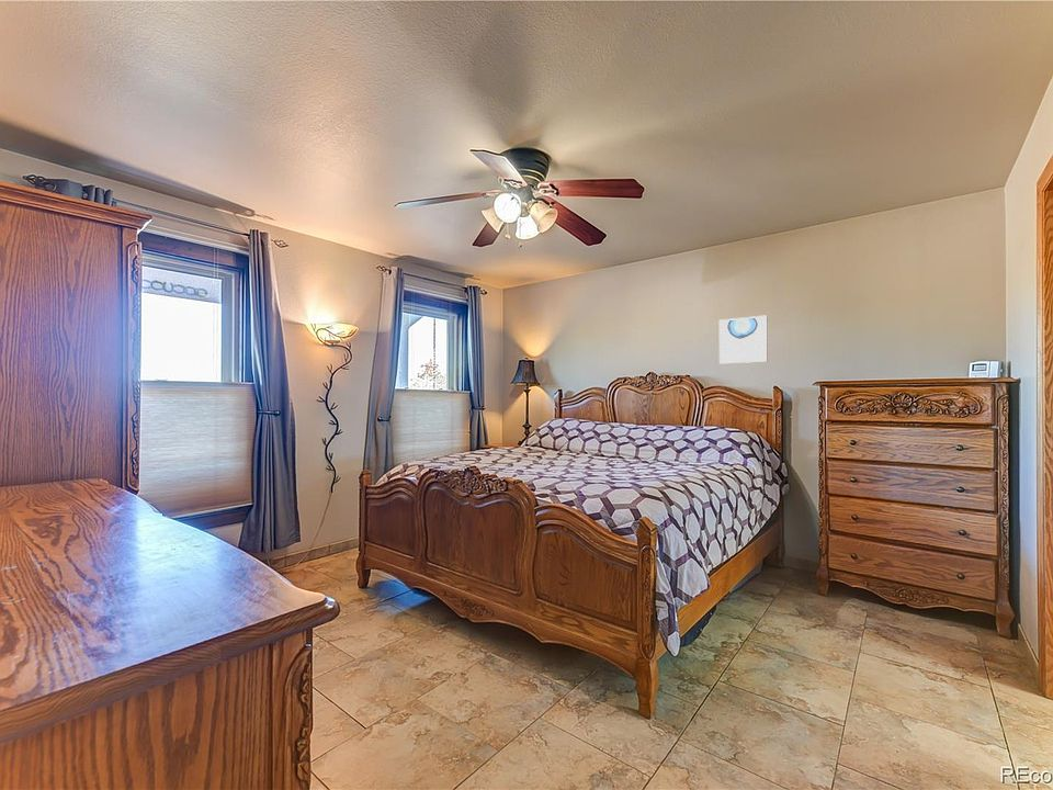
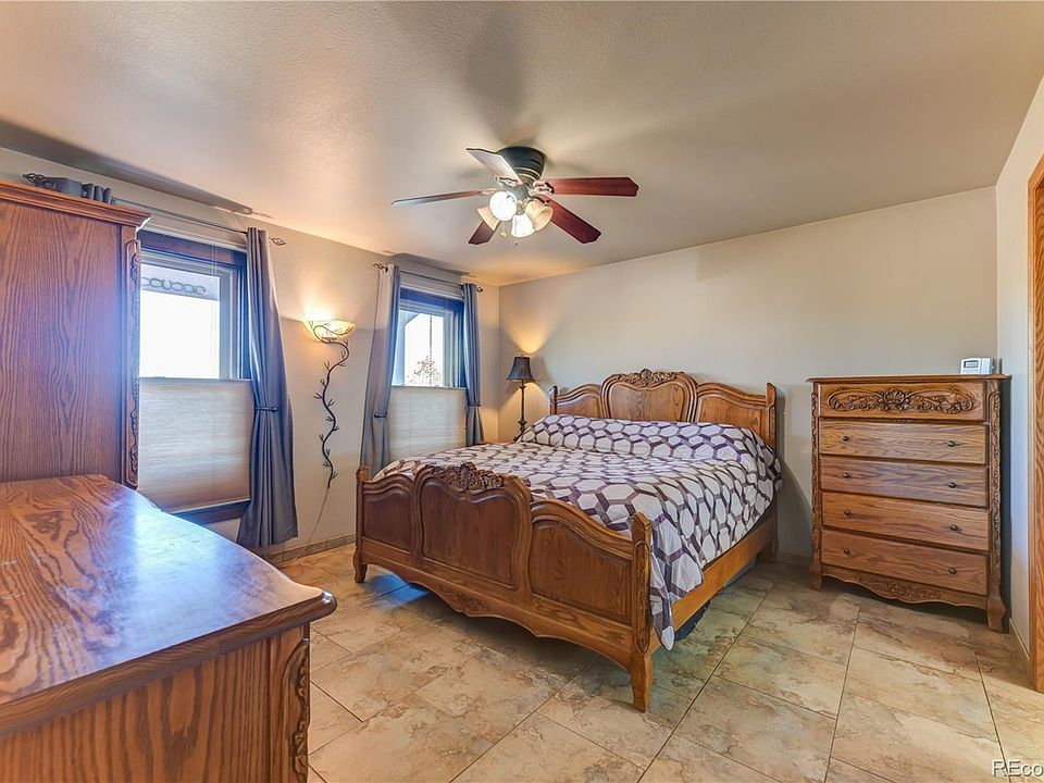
- wall art (743, 340)
